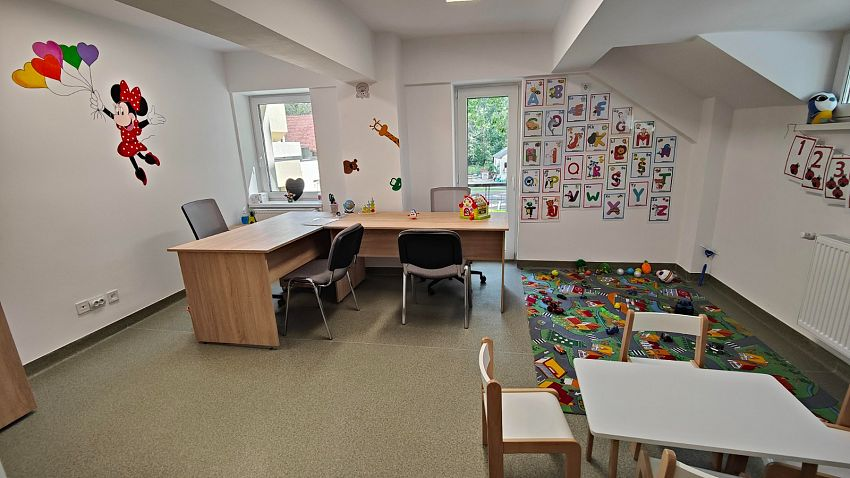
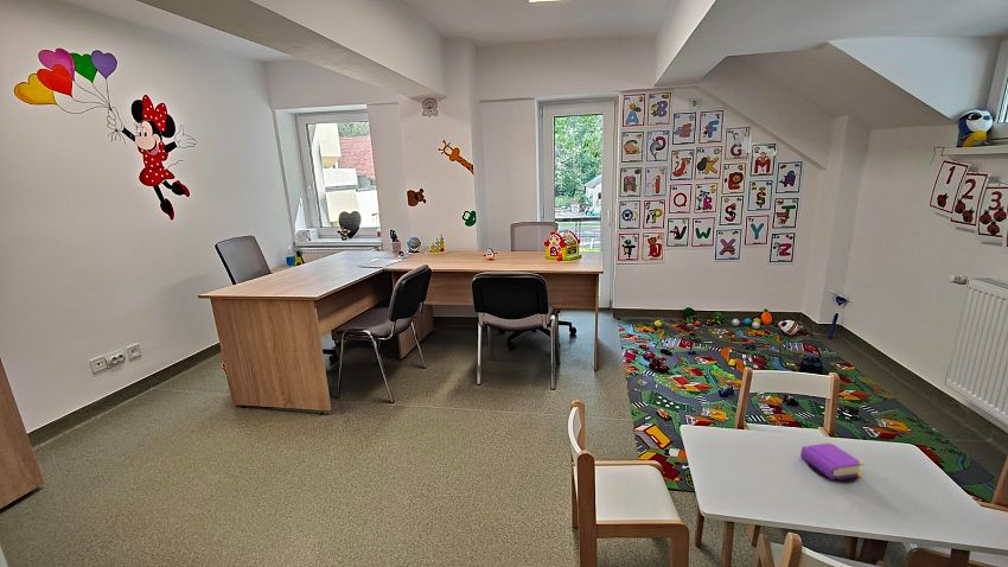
+ book (831, 460)
